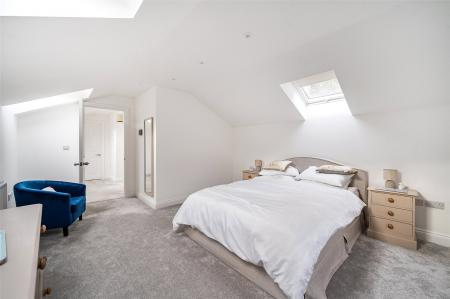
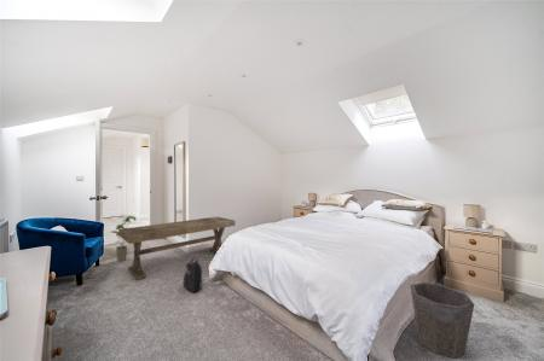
+ waste bin (439, 318)
+ backpack (192, 273)
+ house plant (123, 240)
+ bench (183, 243)
